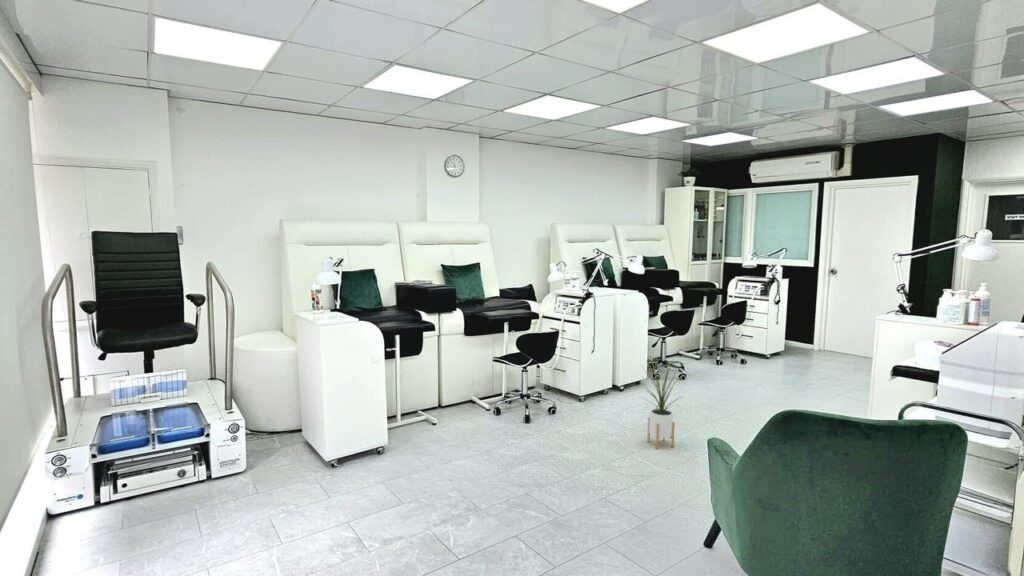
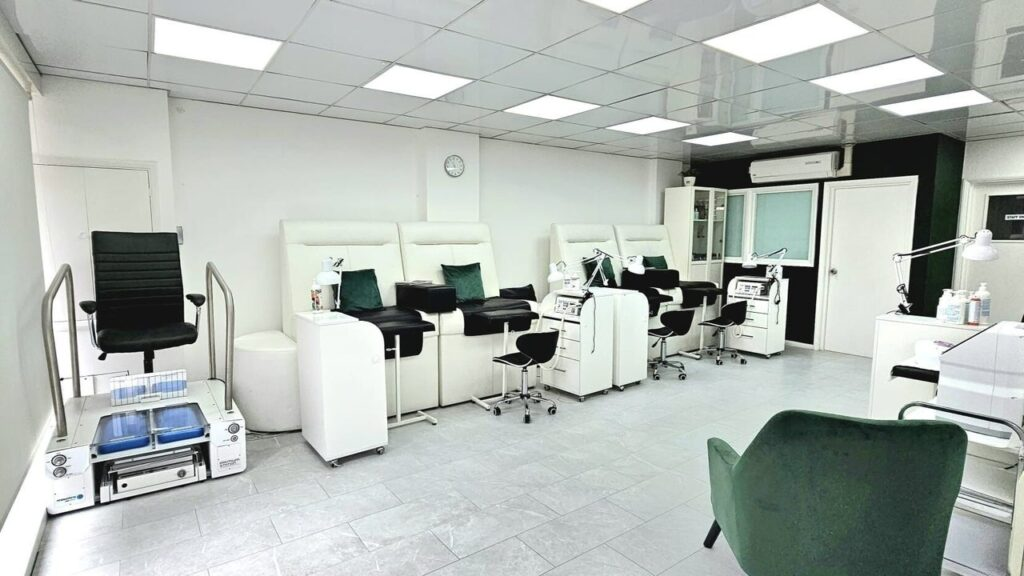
- house plant (663, 401)
